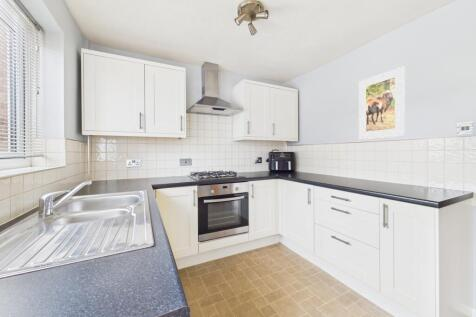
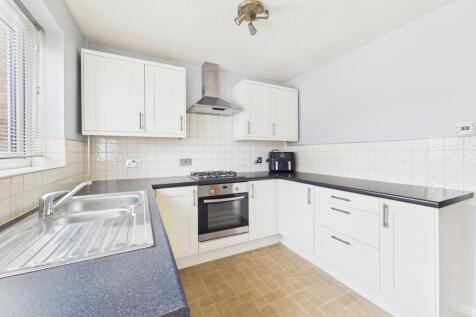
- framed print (379, 106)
